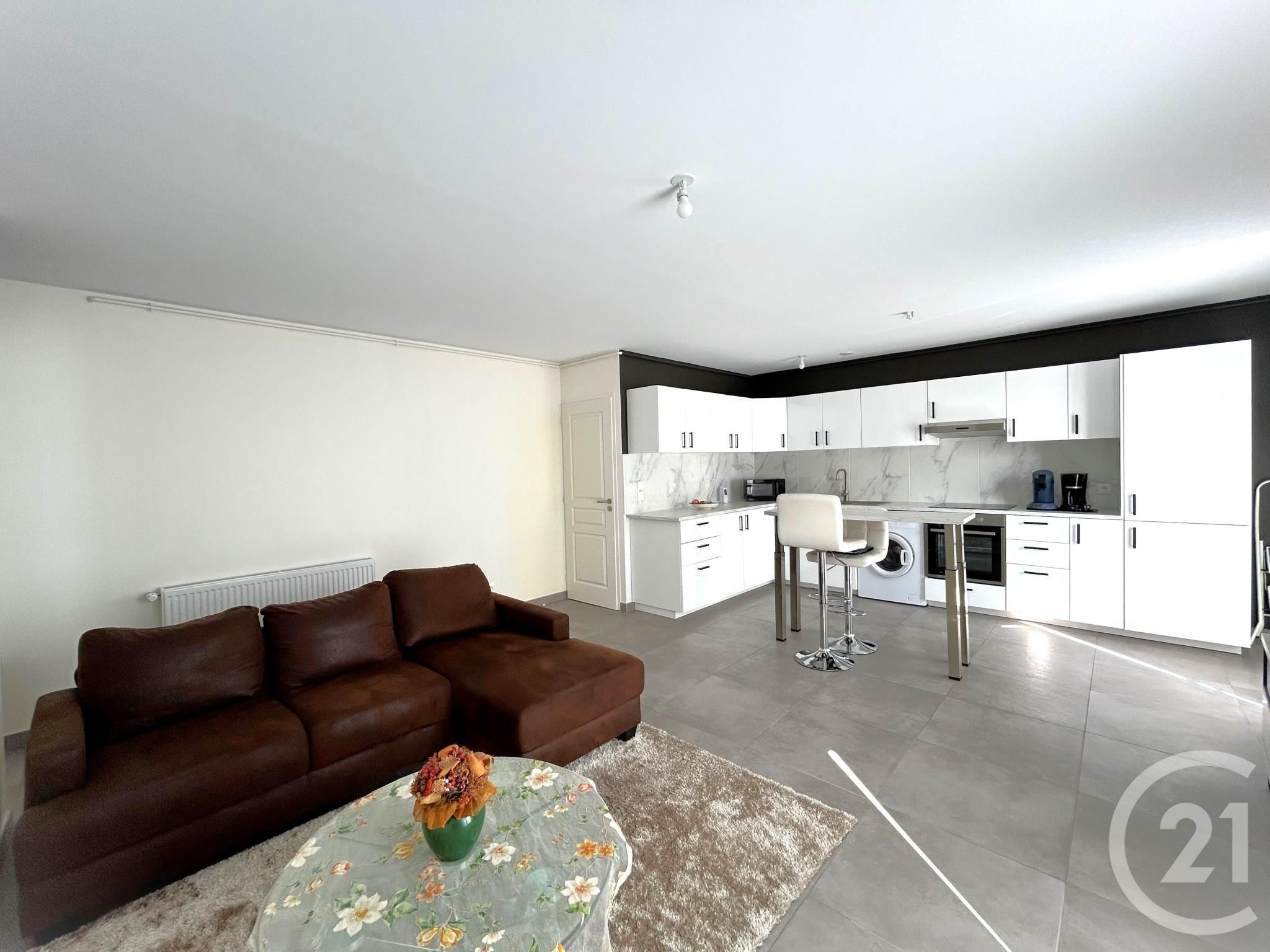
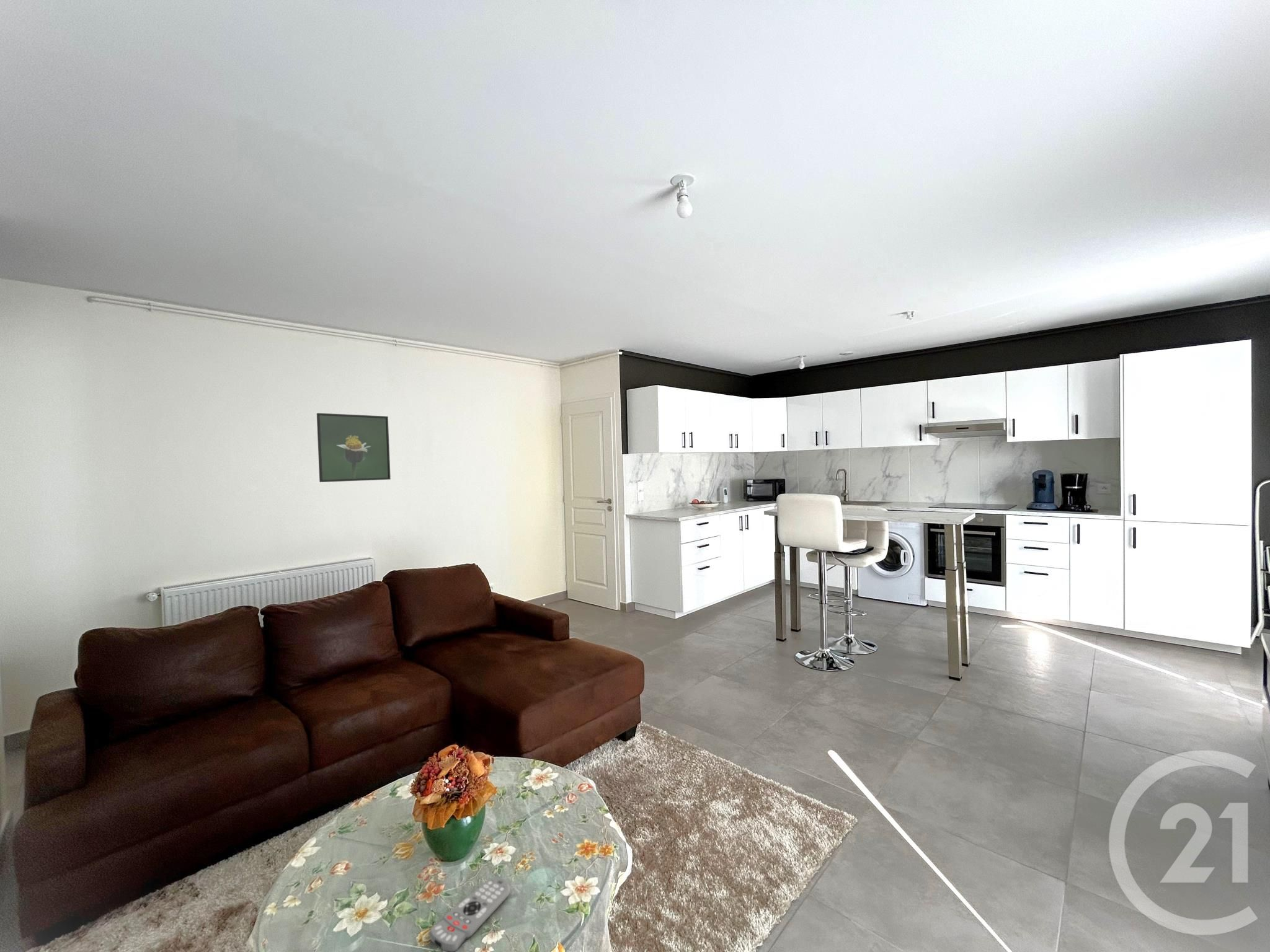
+ remote control (473, 912)
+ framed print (355, 447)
